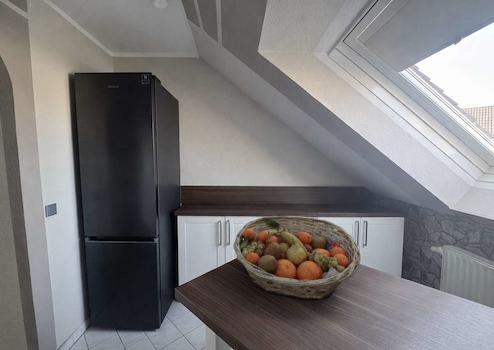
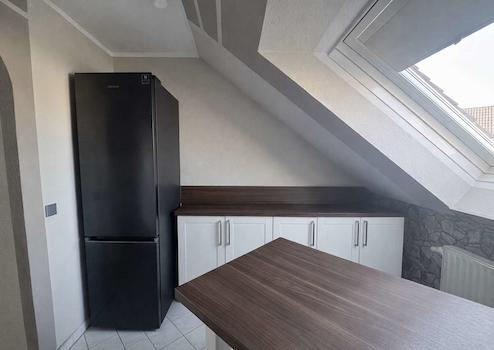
- fruit basket (292, 251)
